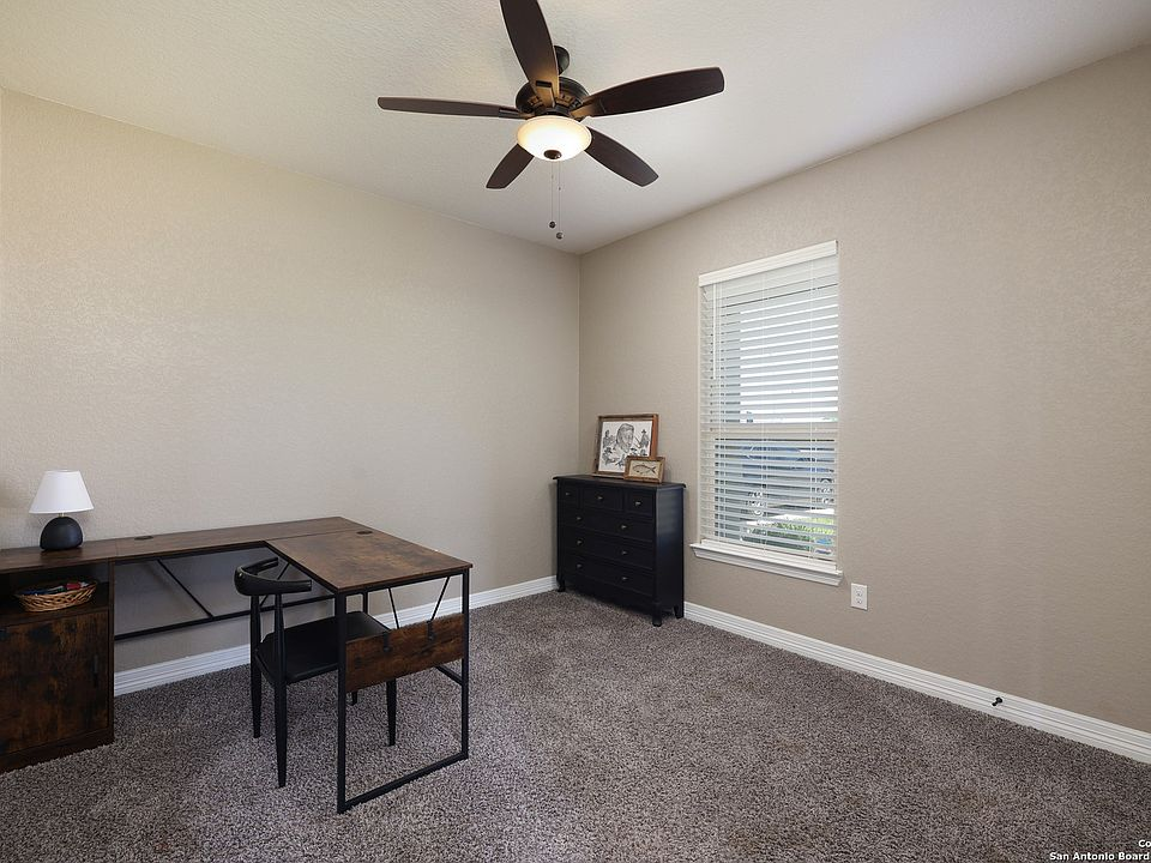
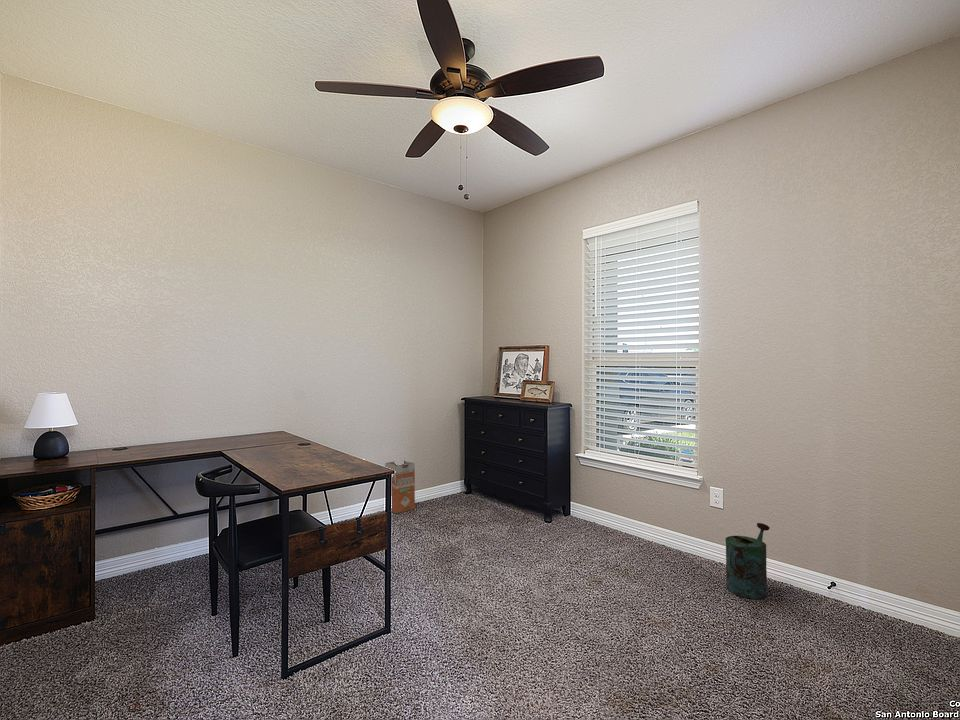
+ waste bin (400, 485)
+ watering can (749, 558)
